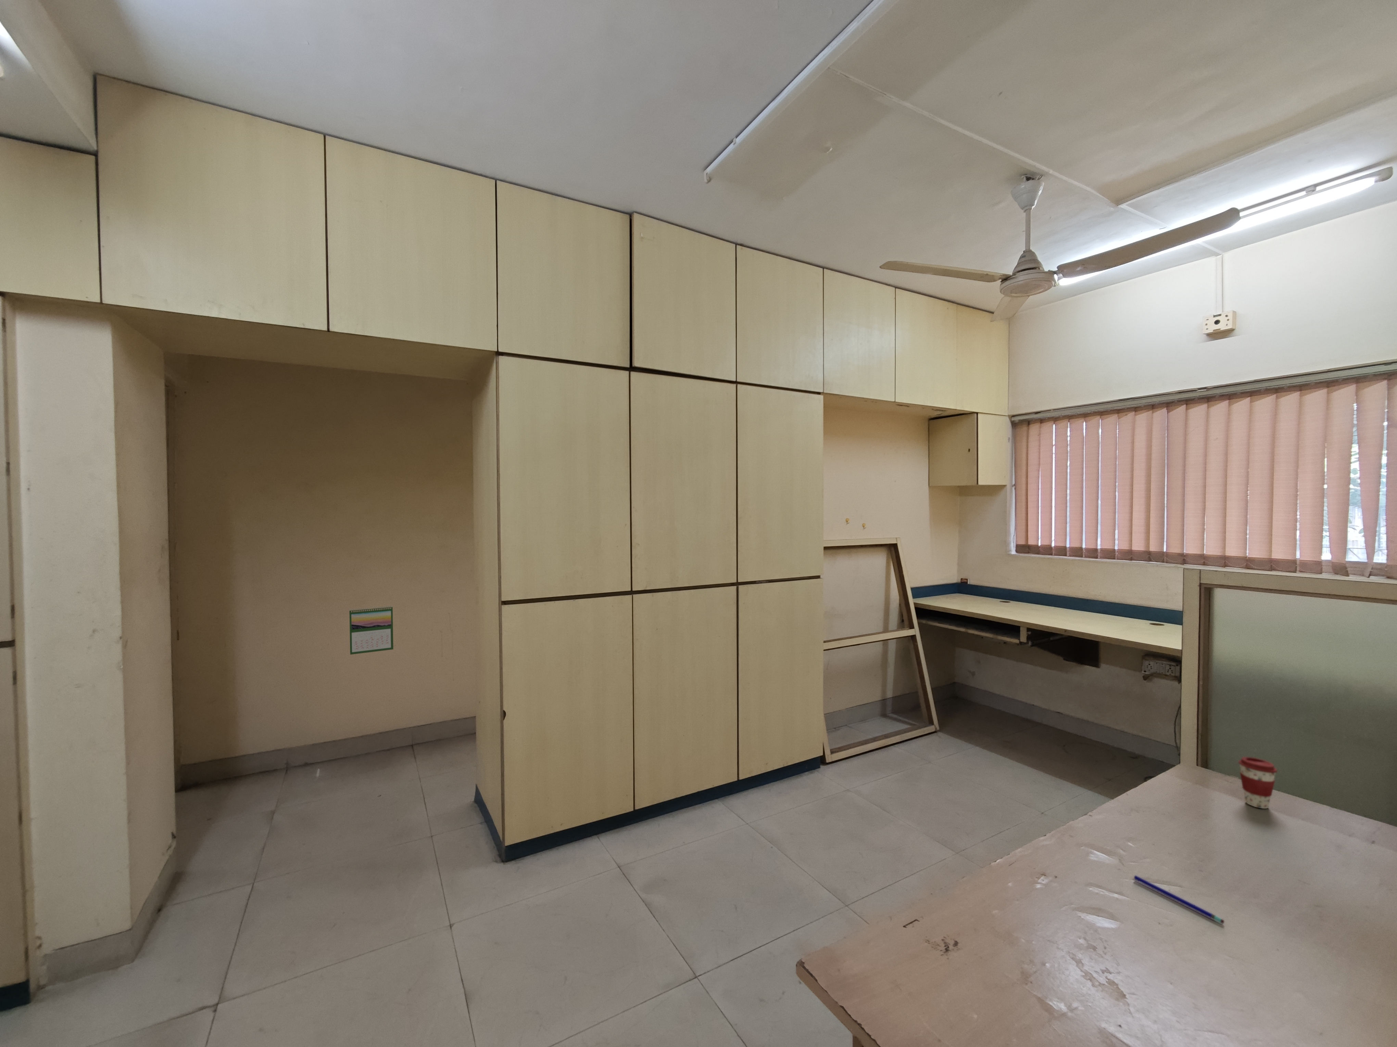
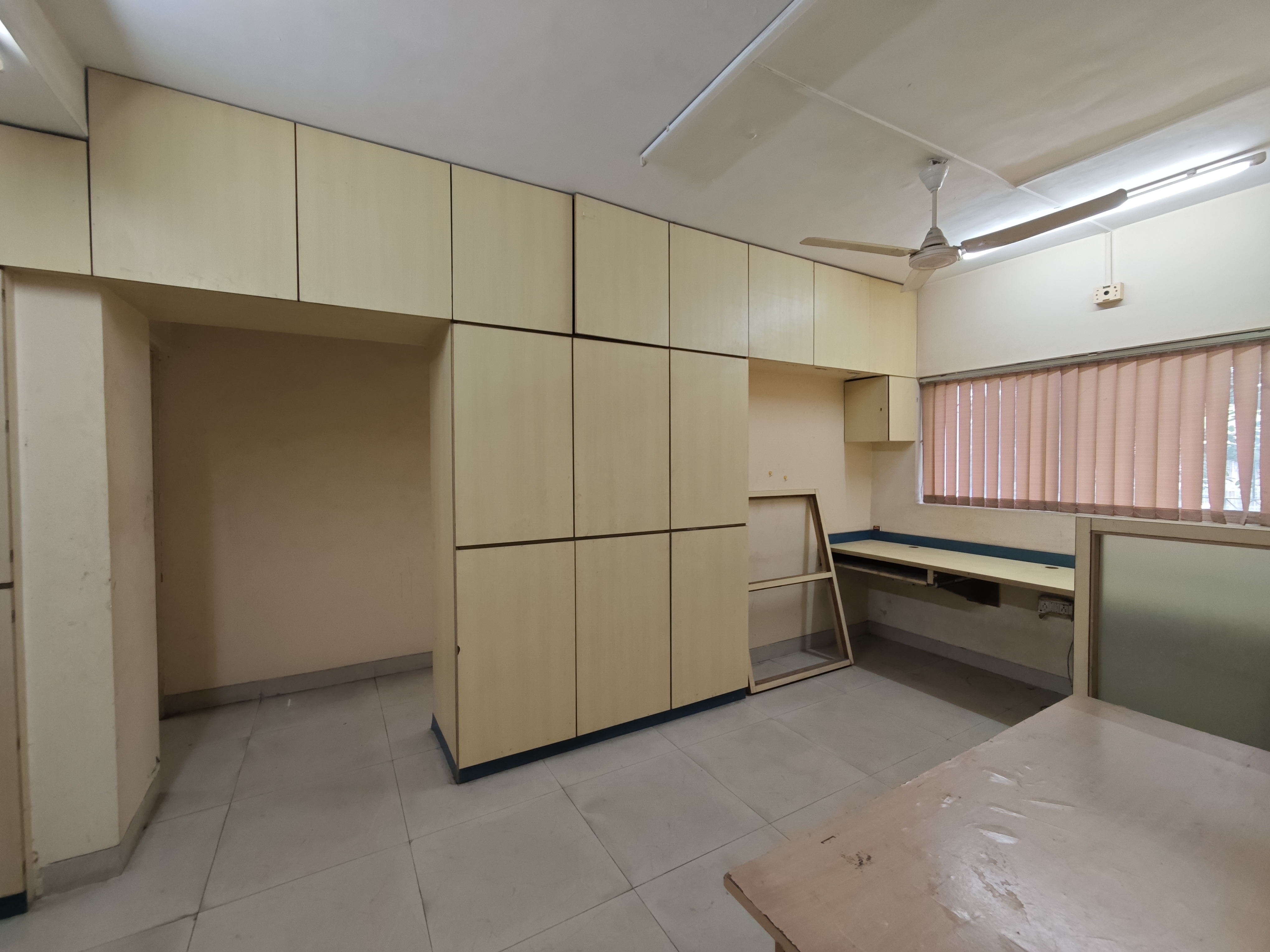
- calendar (372, 629)
- coffee cup (1257, 783)
- pen (1177, 899)
